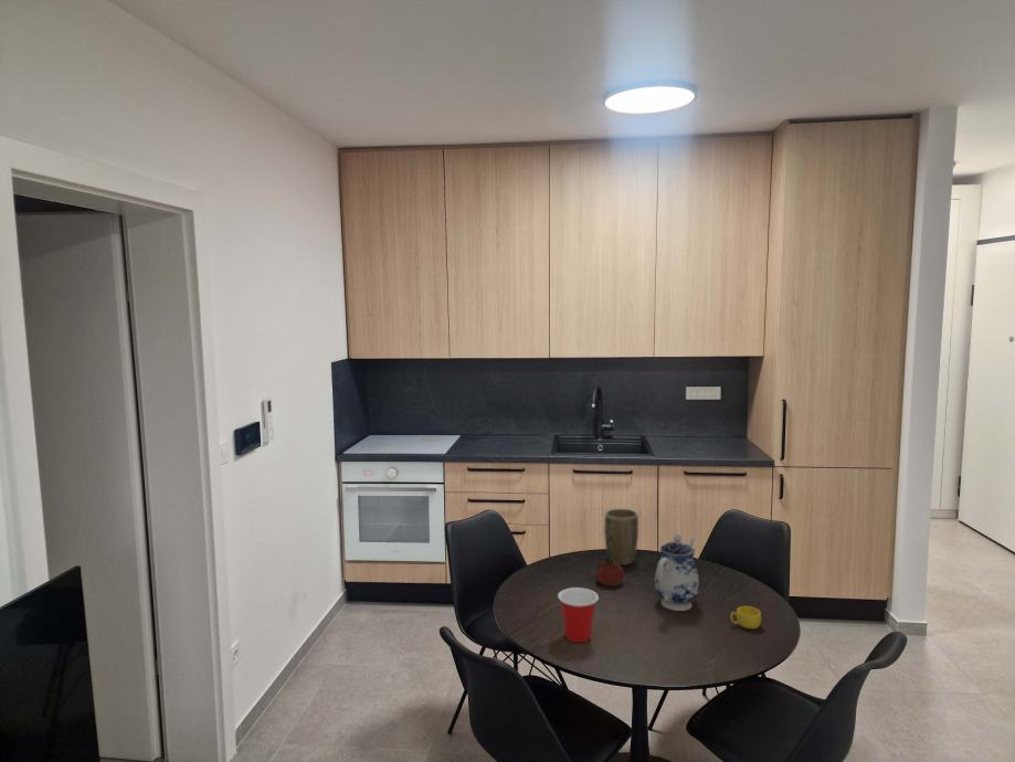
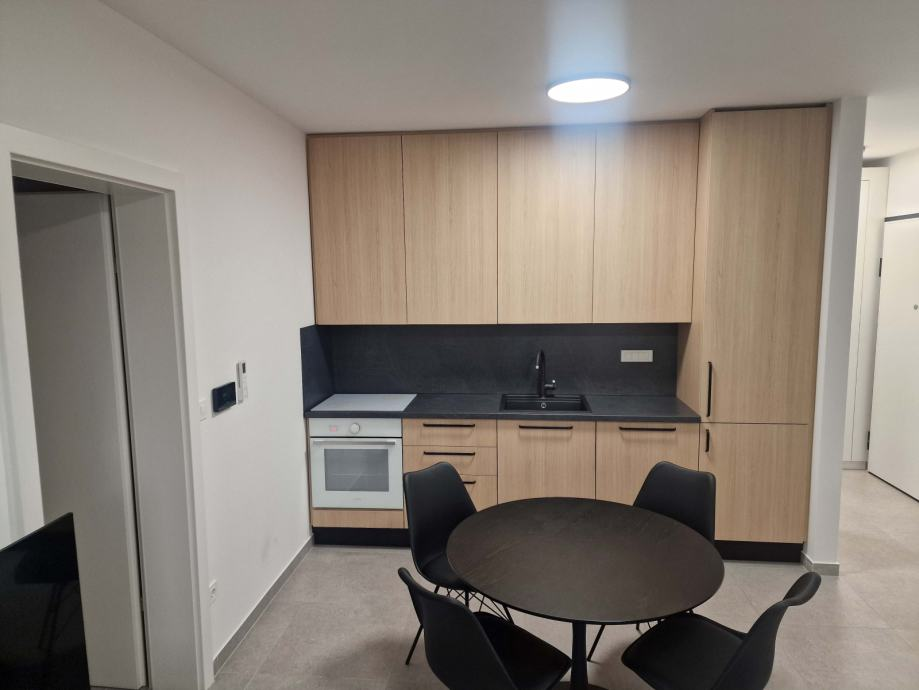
- cup (744, 617)
- teapot (677, 569)
- fruit (609, 569)
- plant pot (621, 537)
- cup (578, 615)
